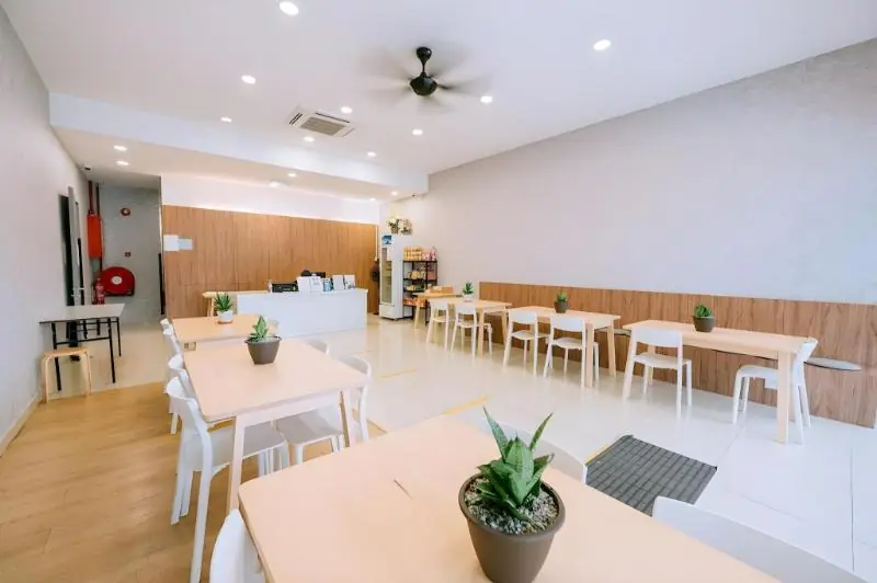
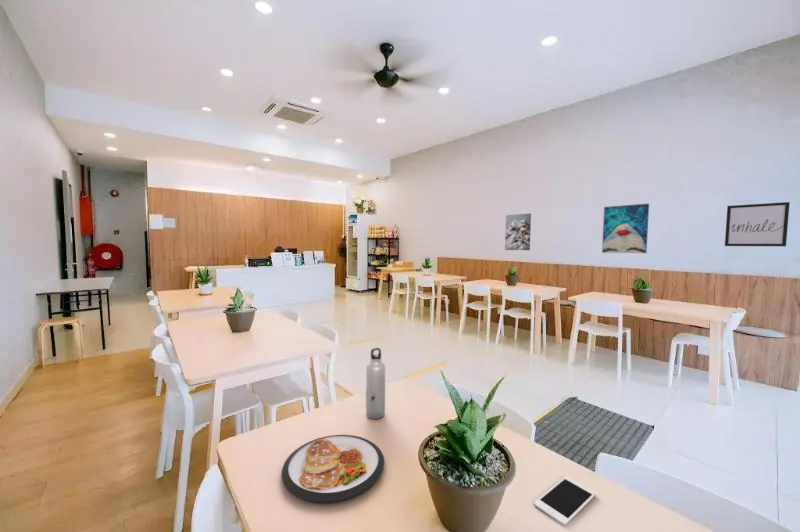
+ water bottle (375, 381)
+ wall art (624, 229)
+ cell phone (565, 498)
+ dish (334, 461)
+ wall art (755, 225)
+ wall art (517, 232)
